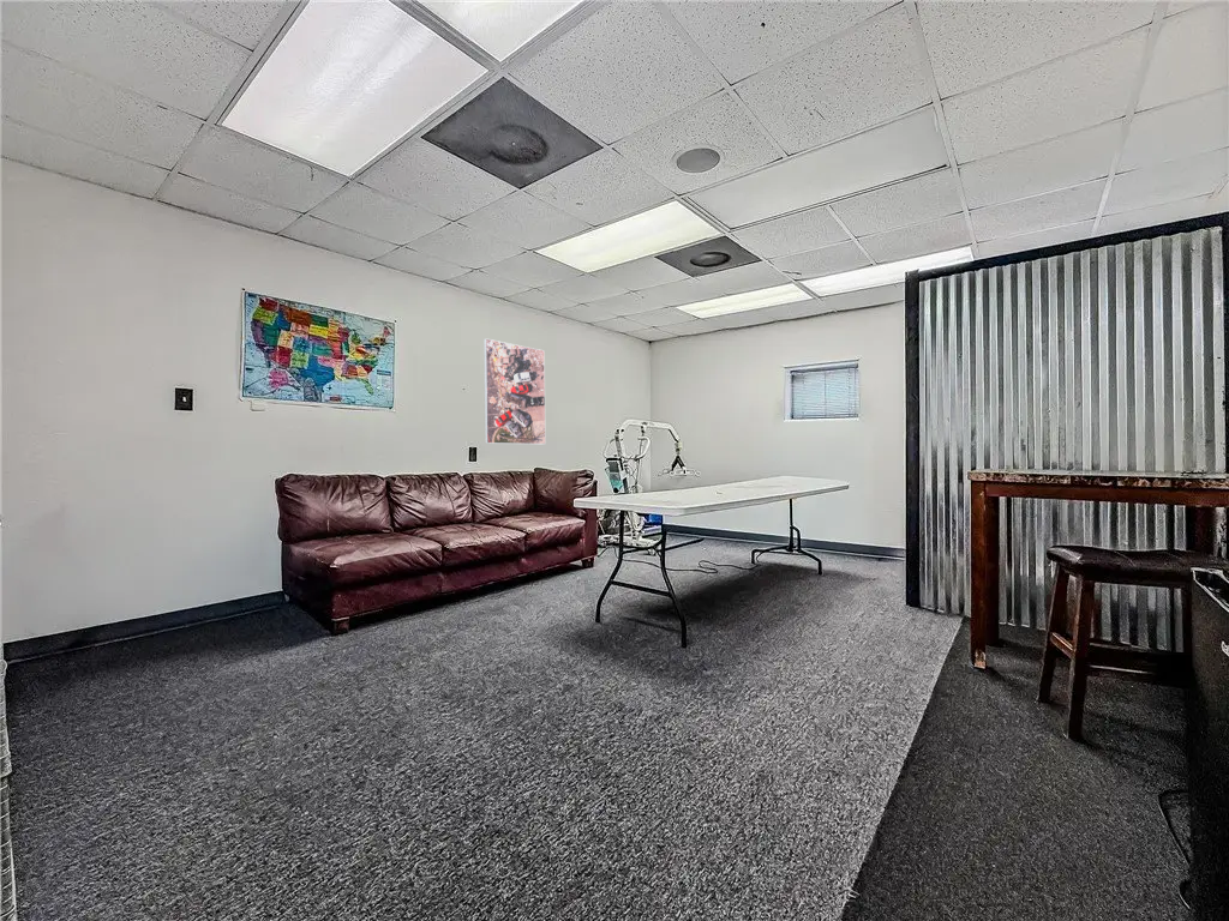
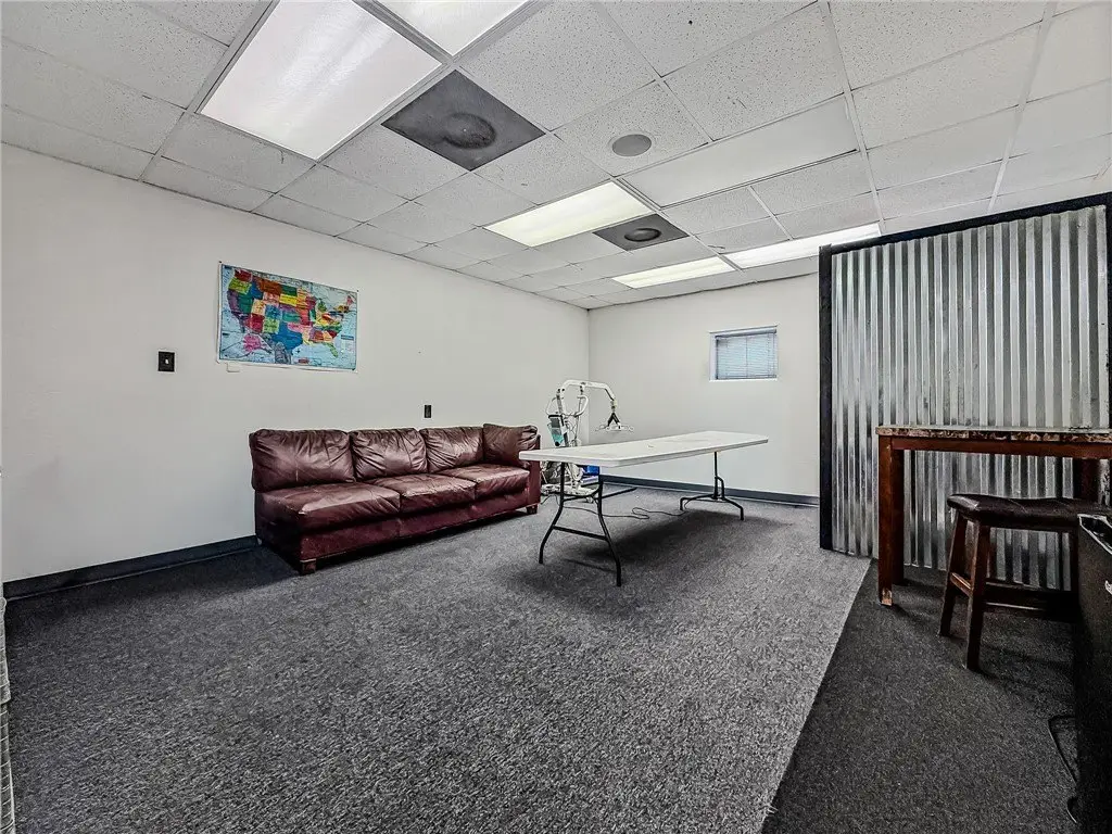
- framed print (516, 393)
